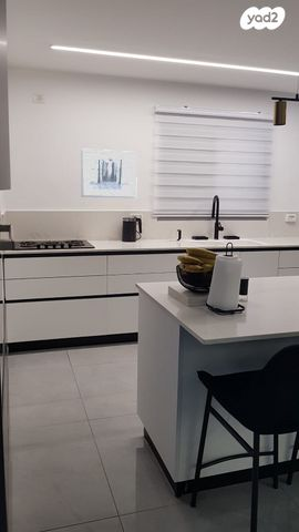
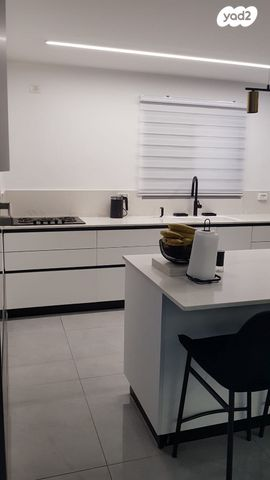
- wall art (110, 174)
